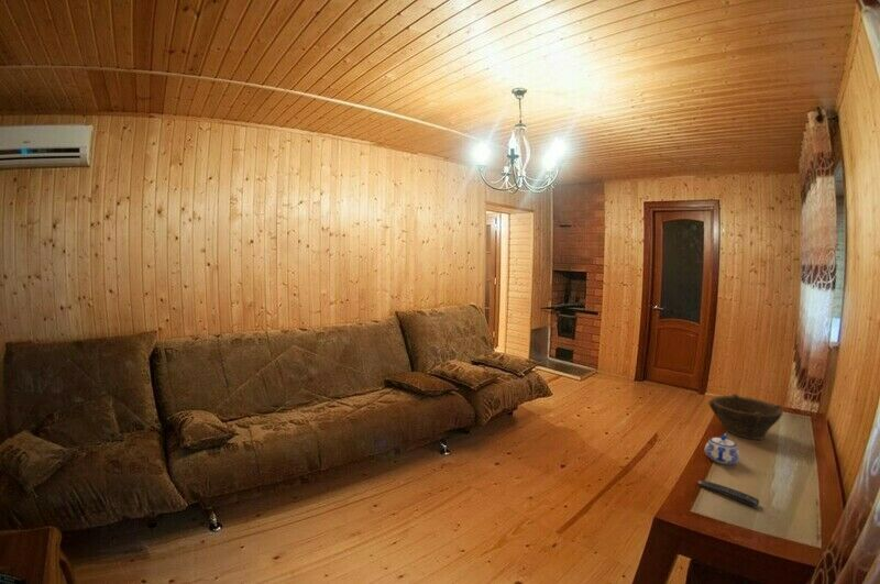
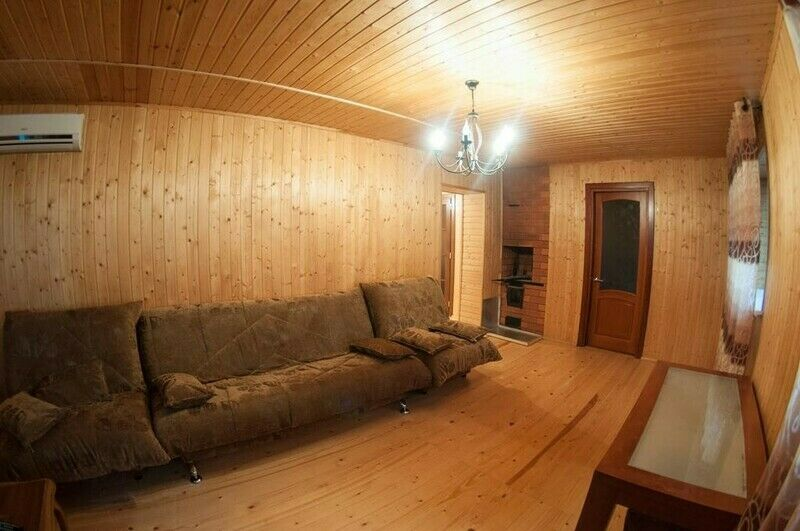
- bowl (744, 417)
- teapot (723, 447)
- remote control (726, 492)
